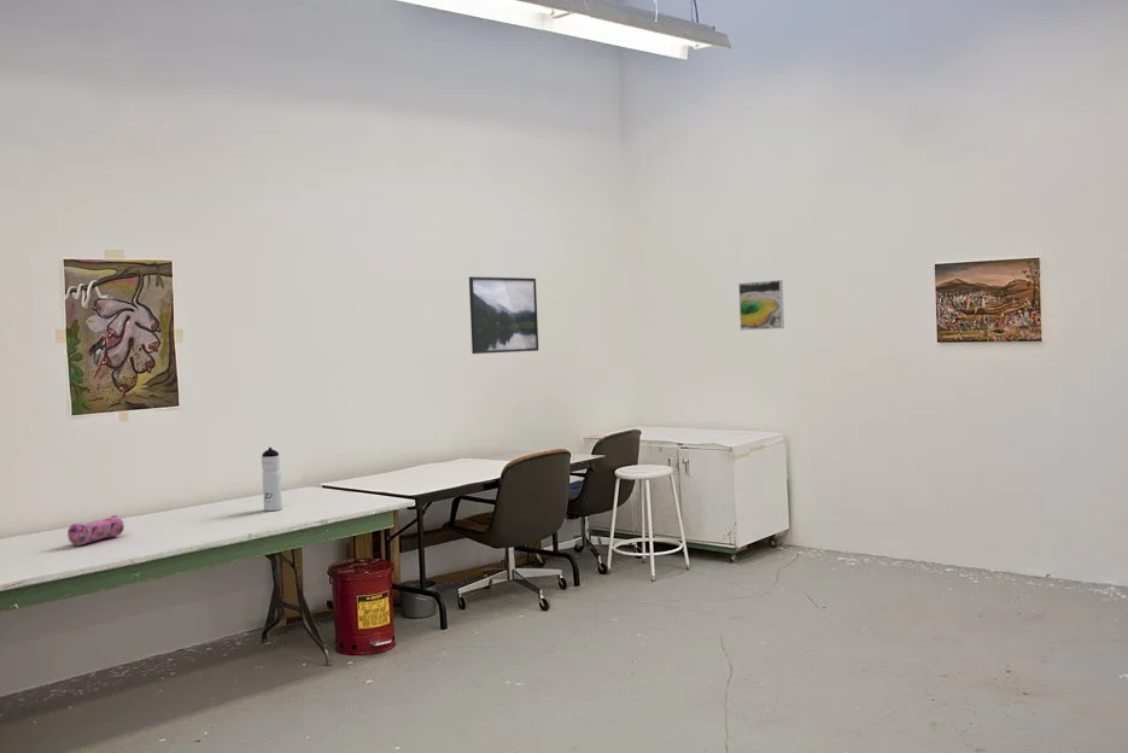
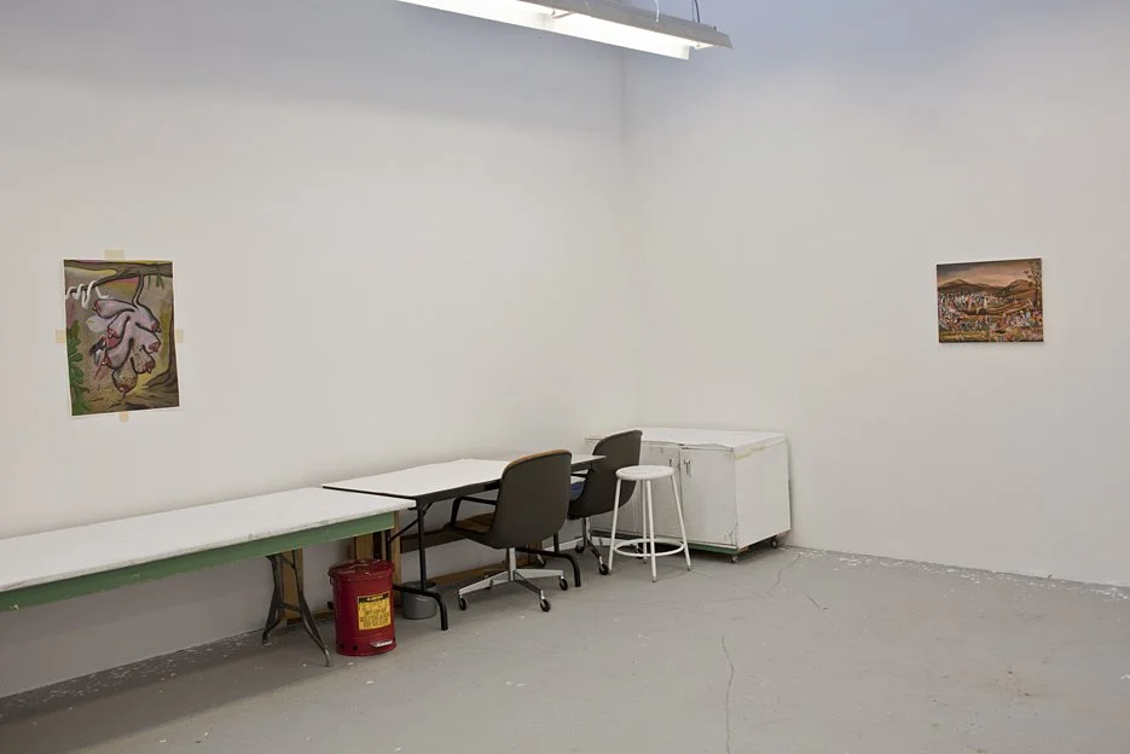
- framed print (504, 315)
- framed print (760, 305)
- water bottle (271, 478)
- pencil case (95, 530)
